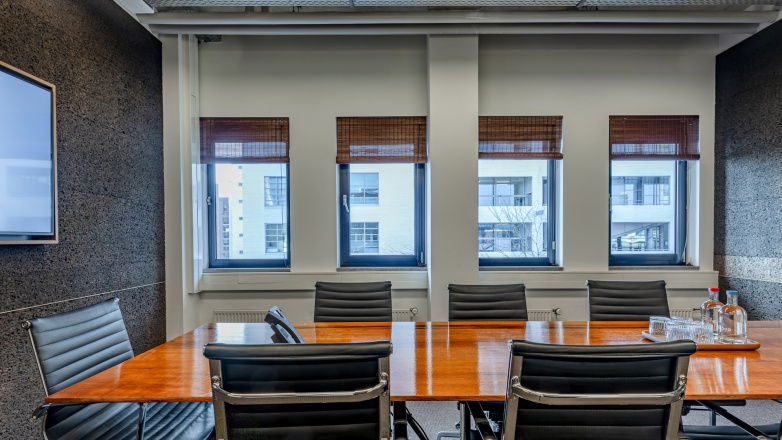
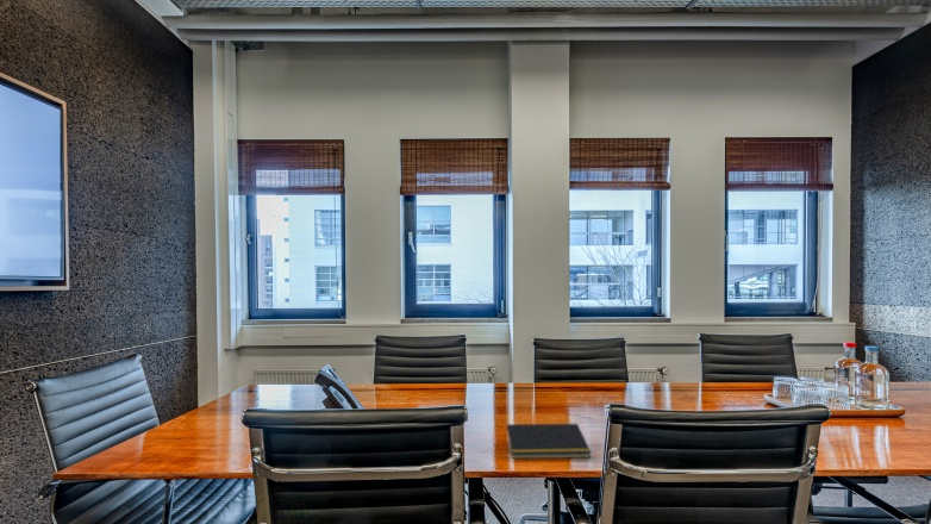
+ notepad (546, 439)
